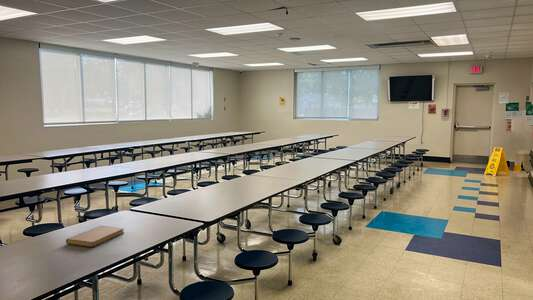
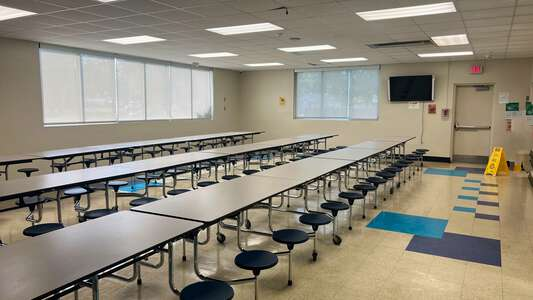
- notebook (96, 235)
